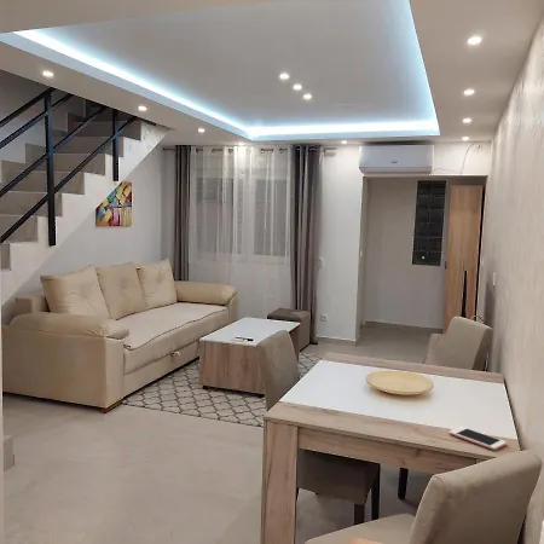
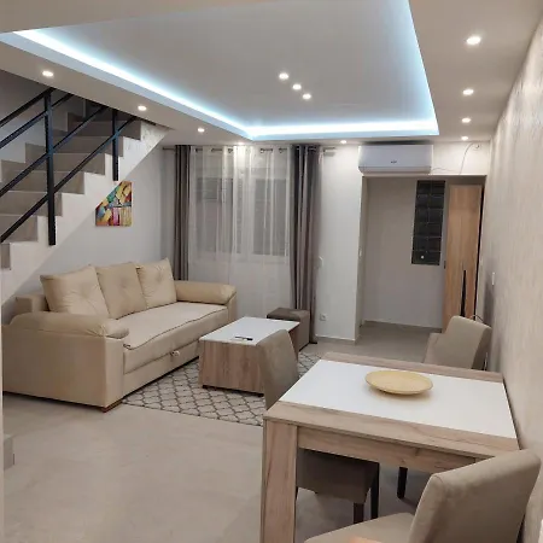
- cell phone (476, 438)
